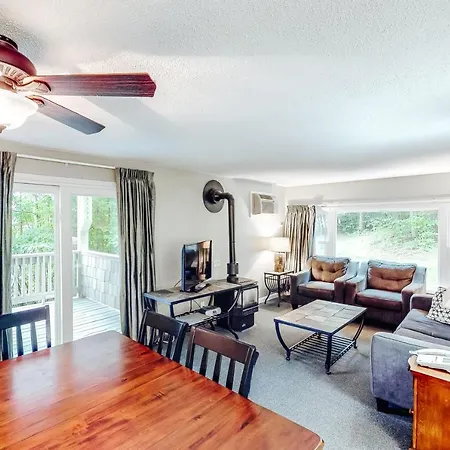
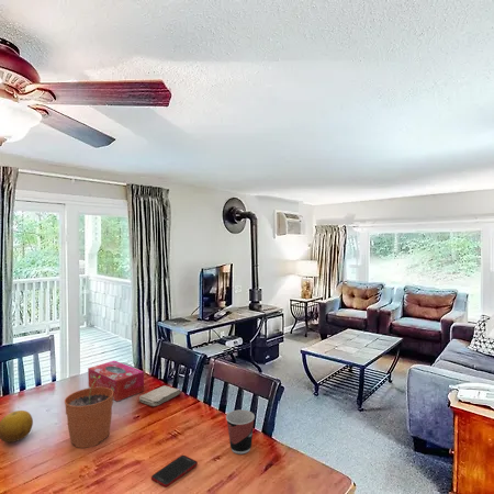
+ cup (240, 431)
+ cell phone (175, 470)
+ washcloth (159, 394)
+ fruit (15, 426)
+ plant pot (89, 406)
+ tissue box (115, 379)
